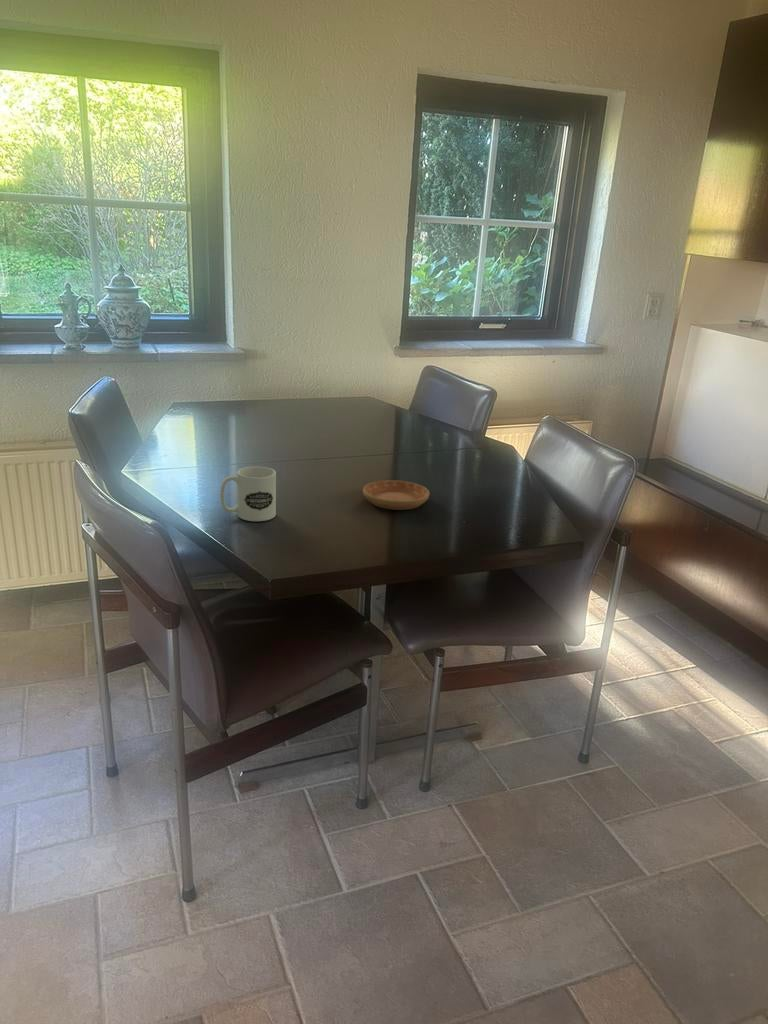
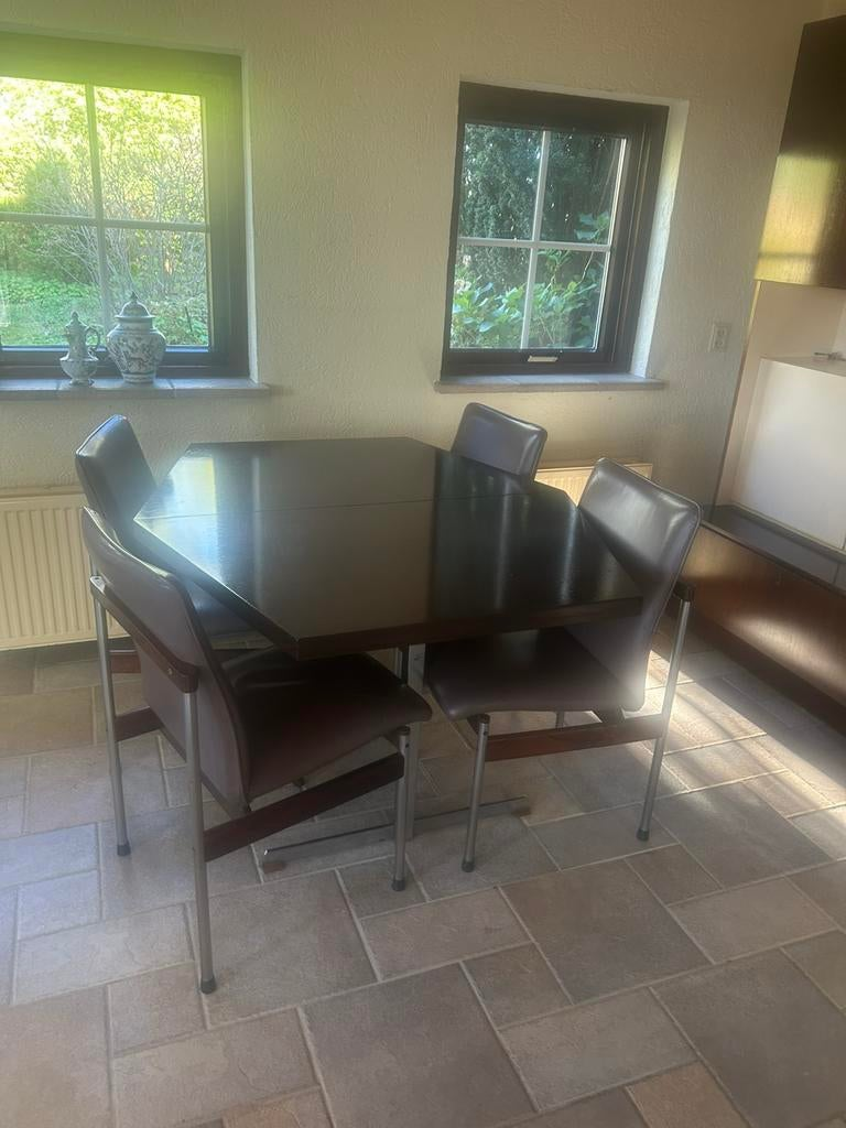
- saucer (395, 495)
- mug (248, 493)
